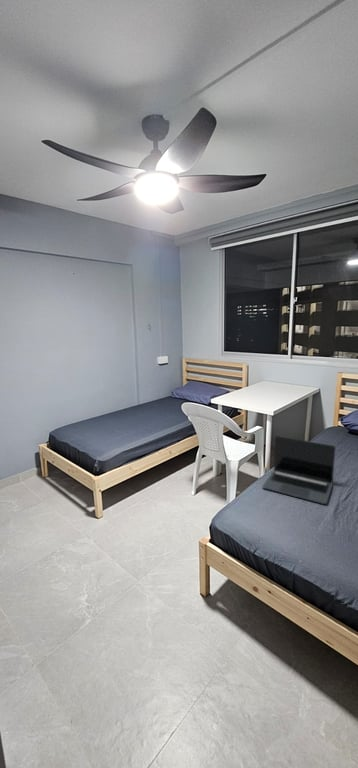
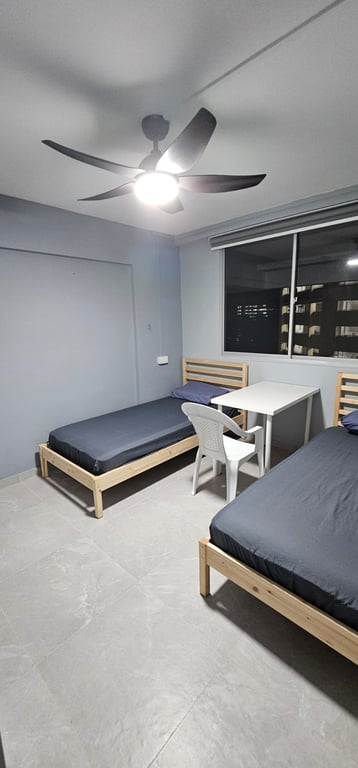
- laptop (298, 467)
